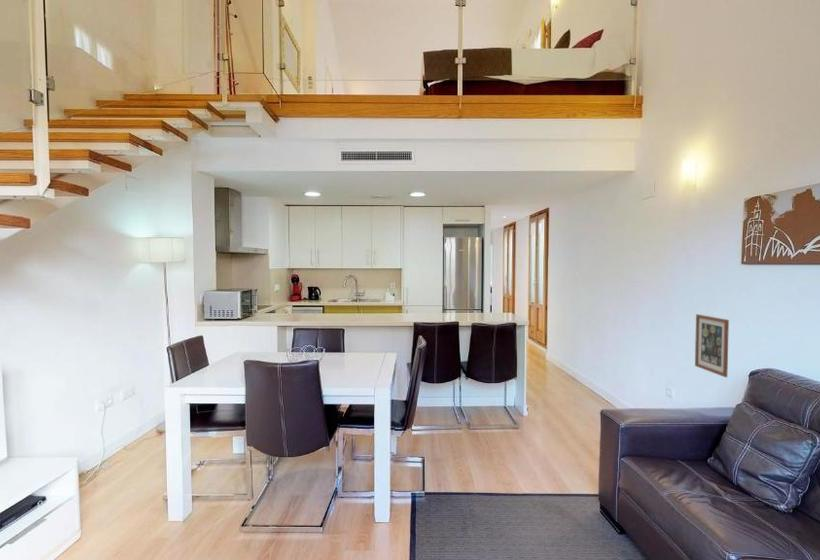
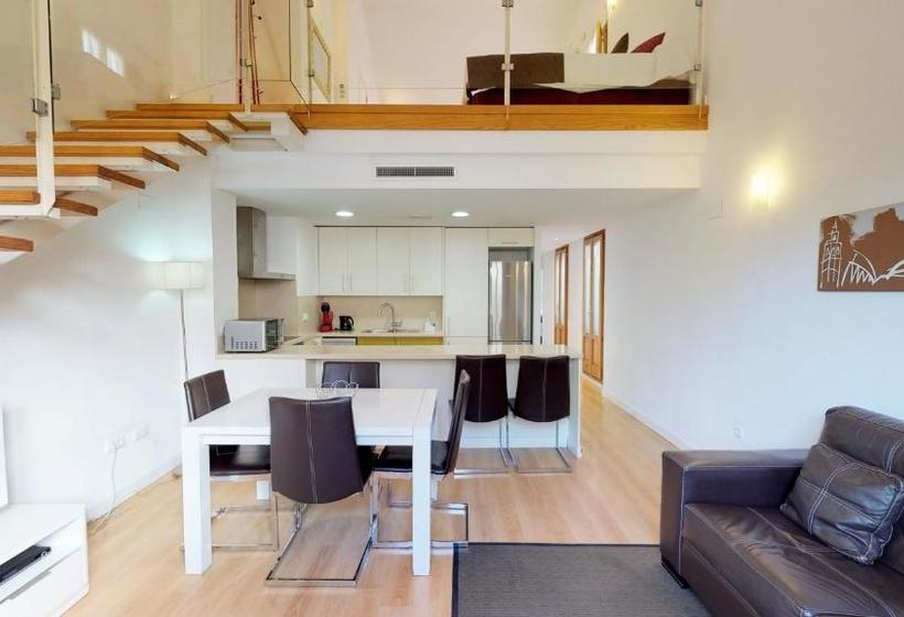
- wall art (710, 344)
